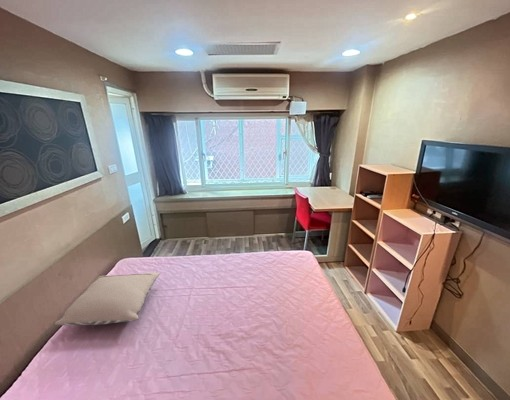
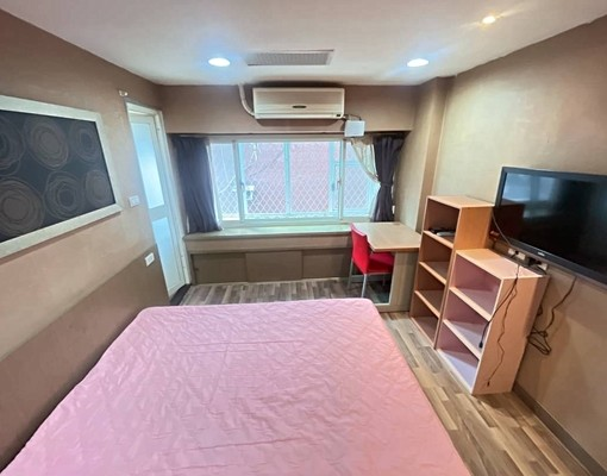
- pillow (115, 295)
